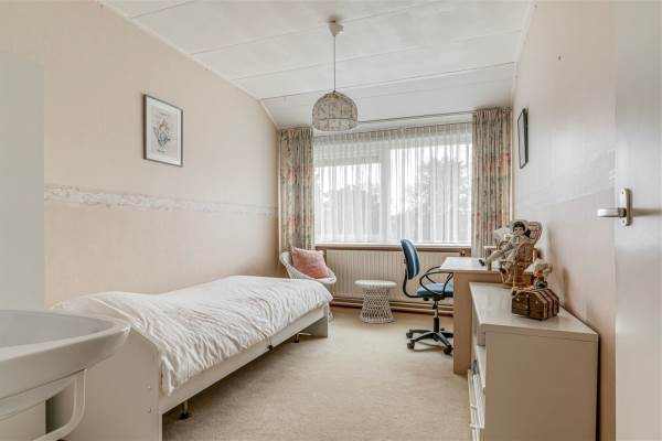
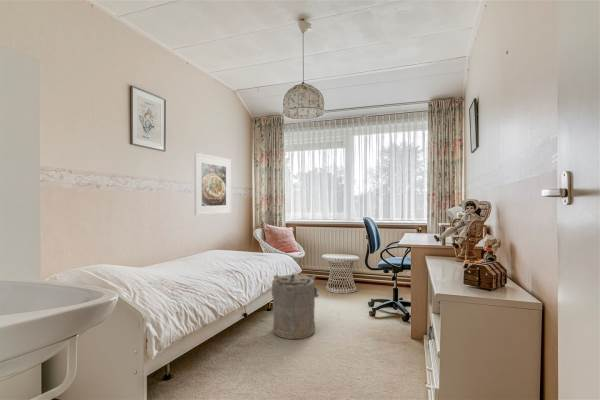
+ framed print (214, 185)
+ laundry hamper (292, 302)
